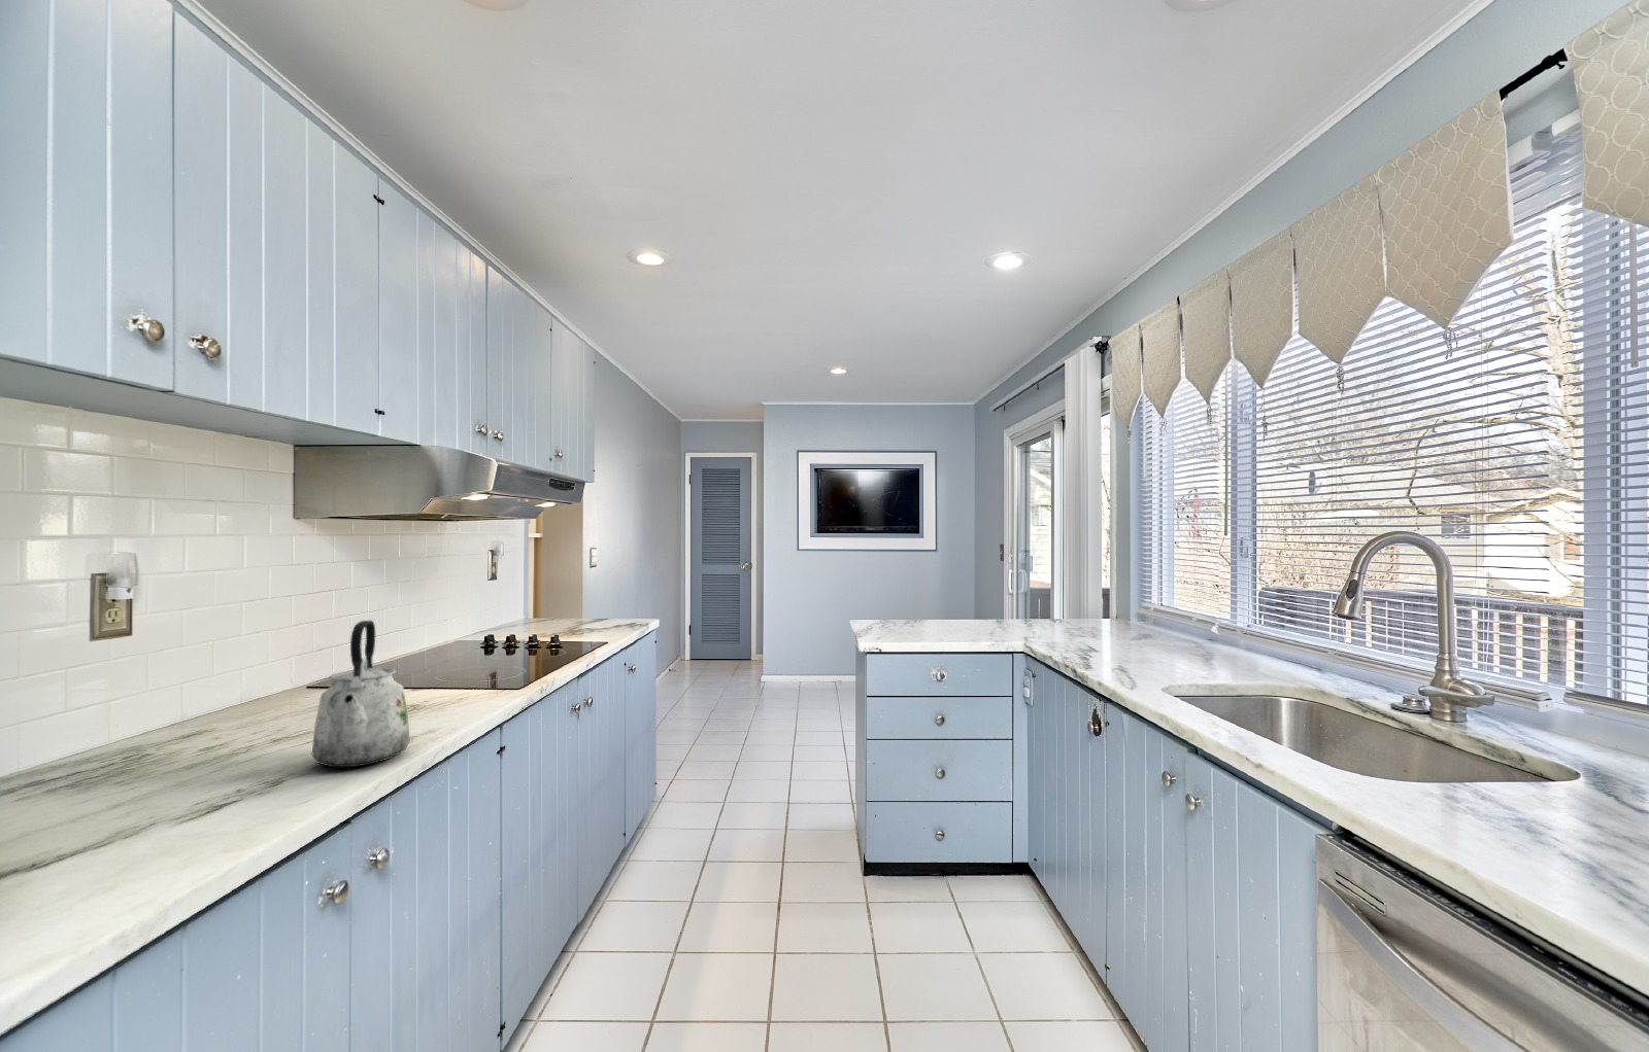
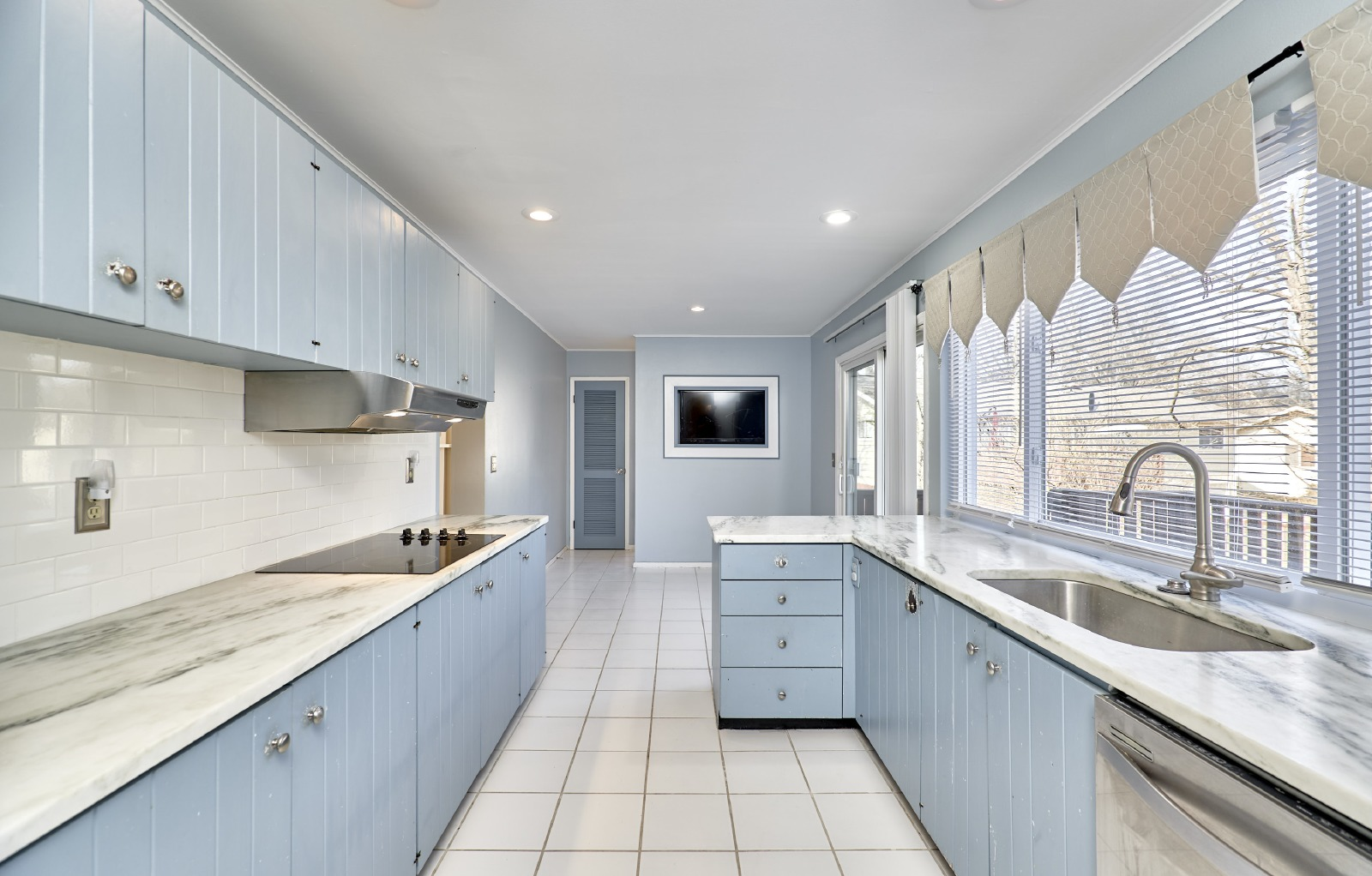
- kettle (359, 693)
